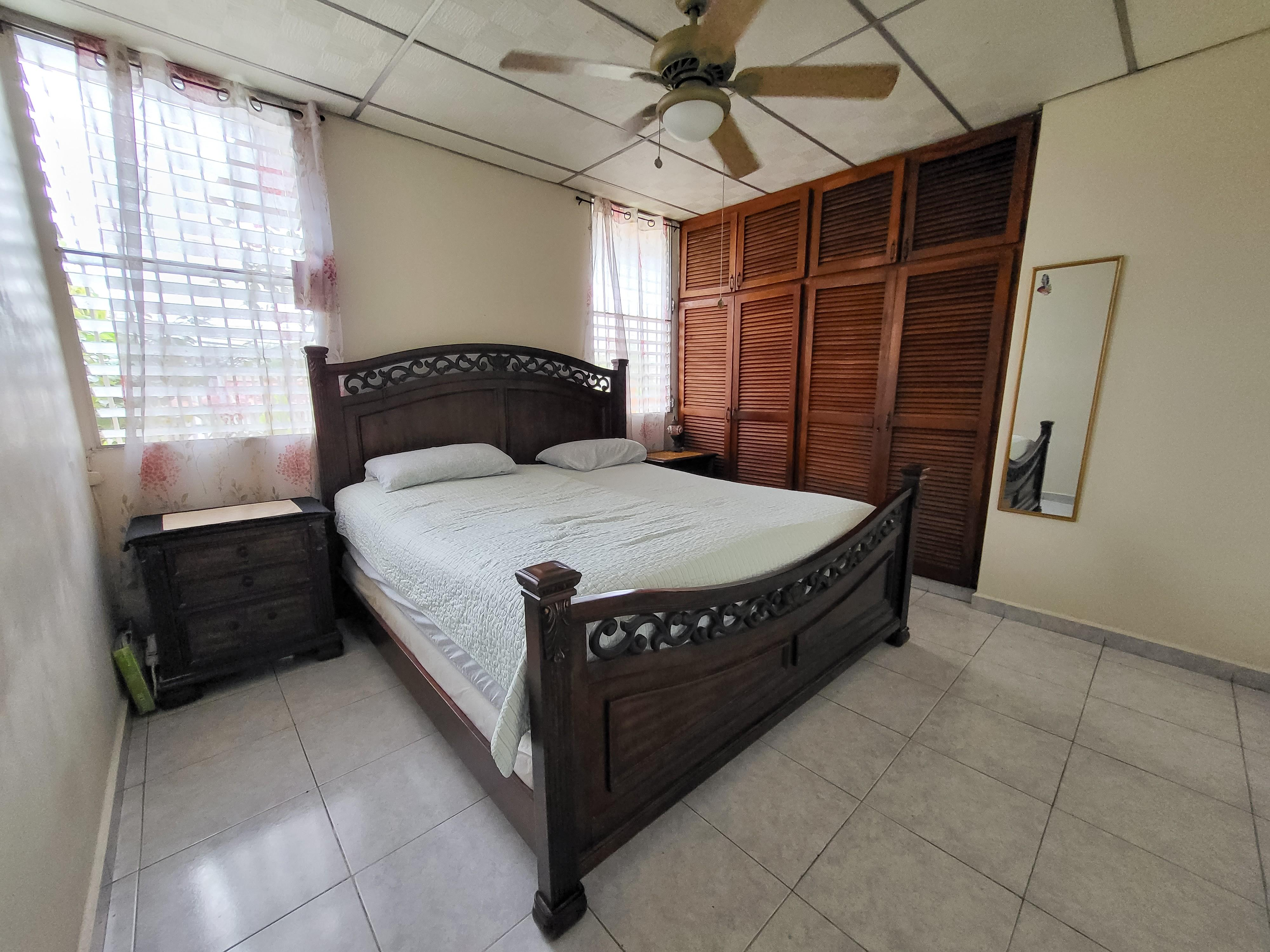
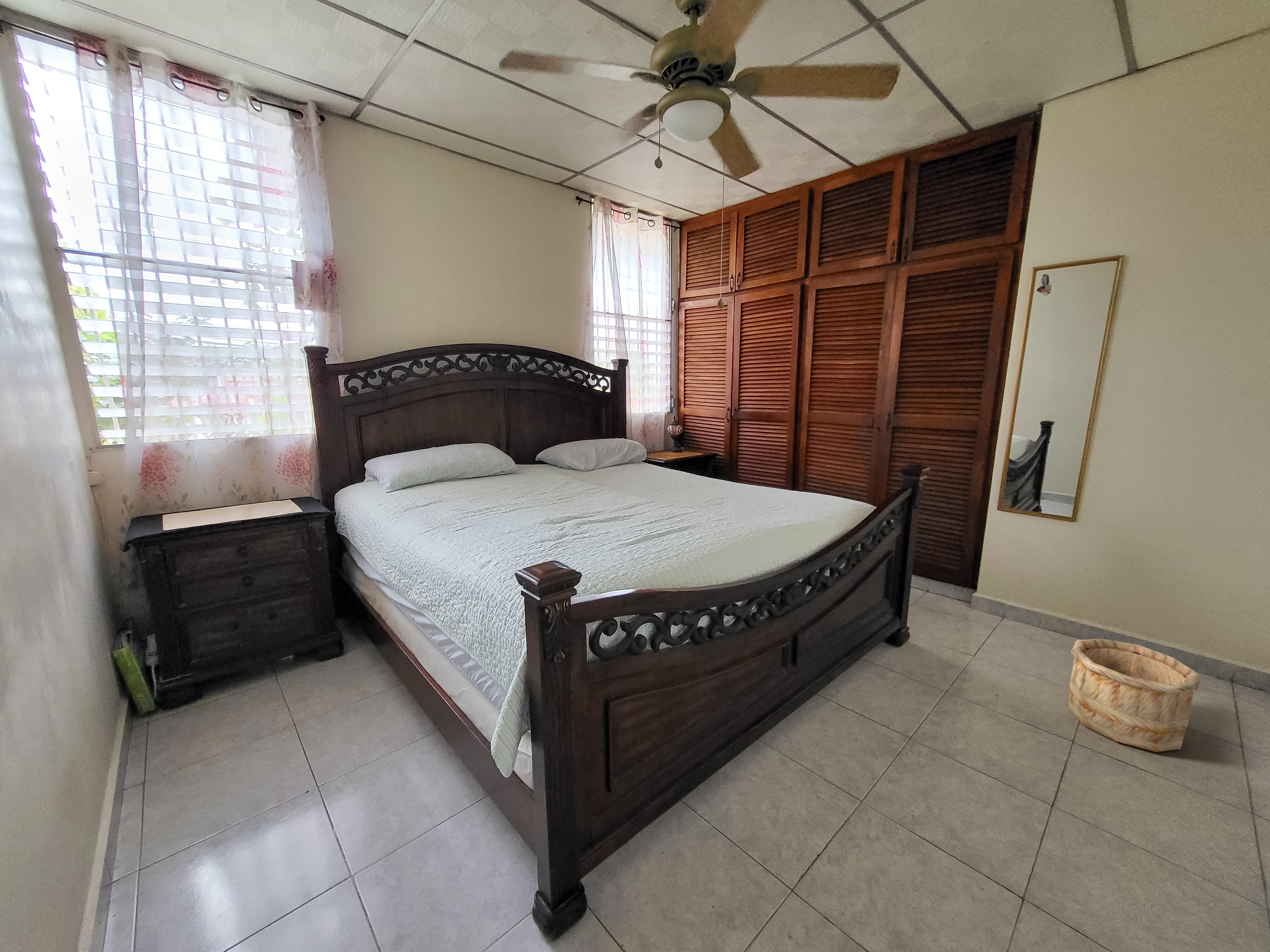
+ wooden bucket (1127, 691)
